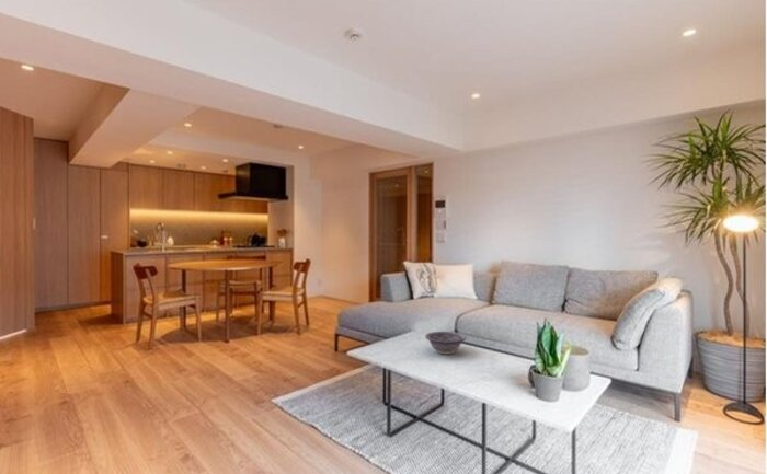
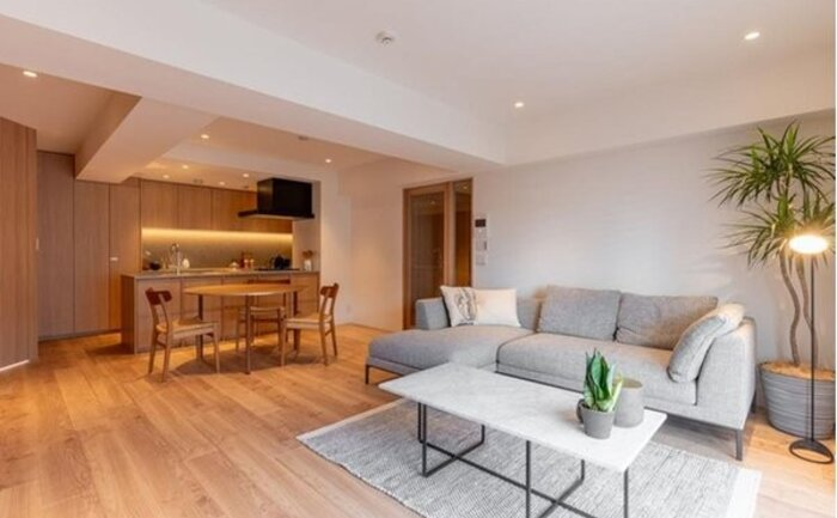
- decorative bowl (445, 344)
